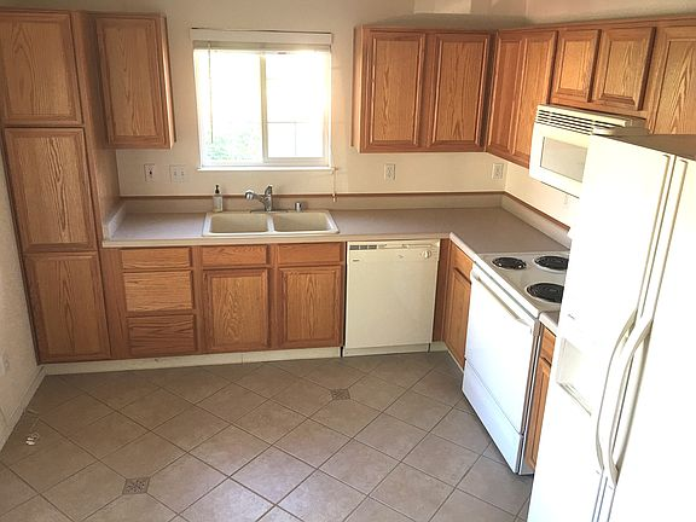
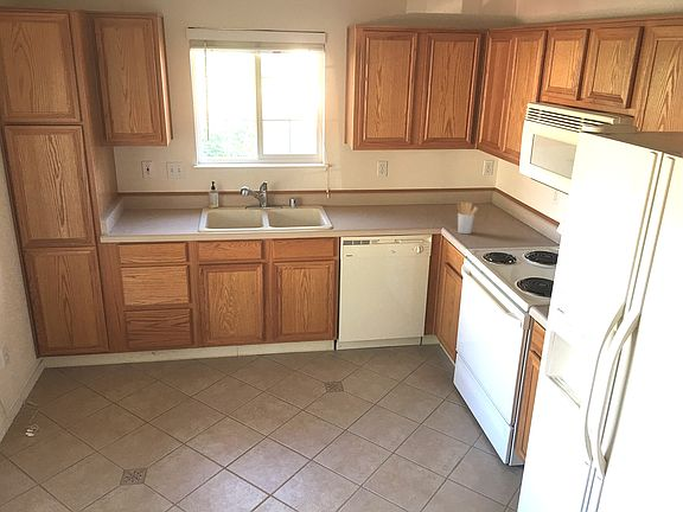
+ utensil holder (465, 217)
